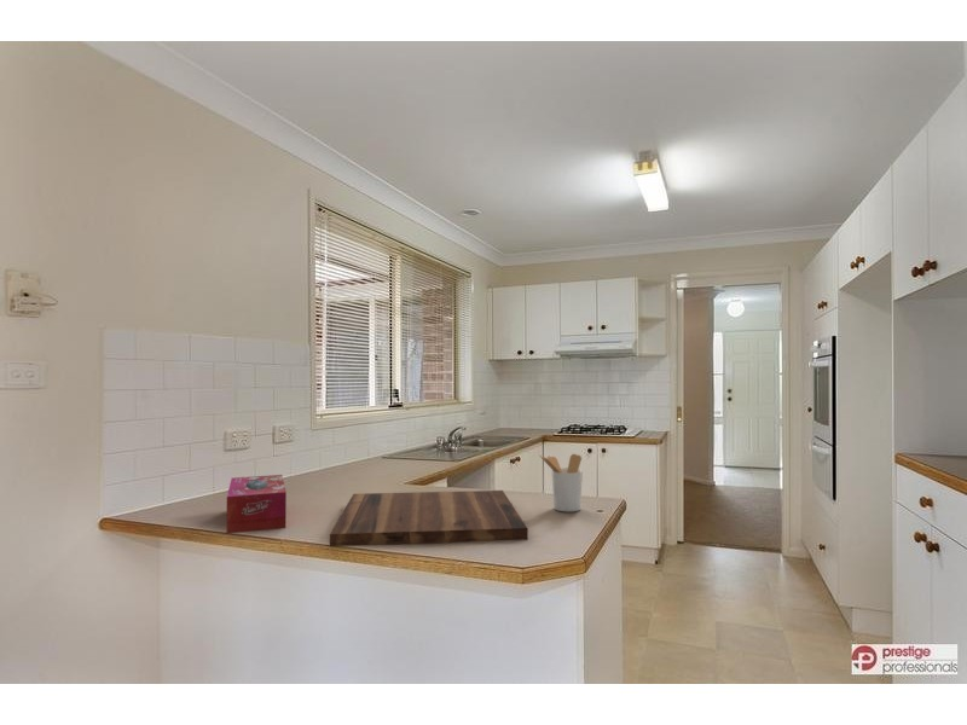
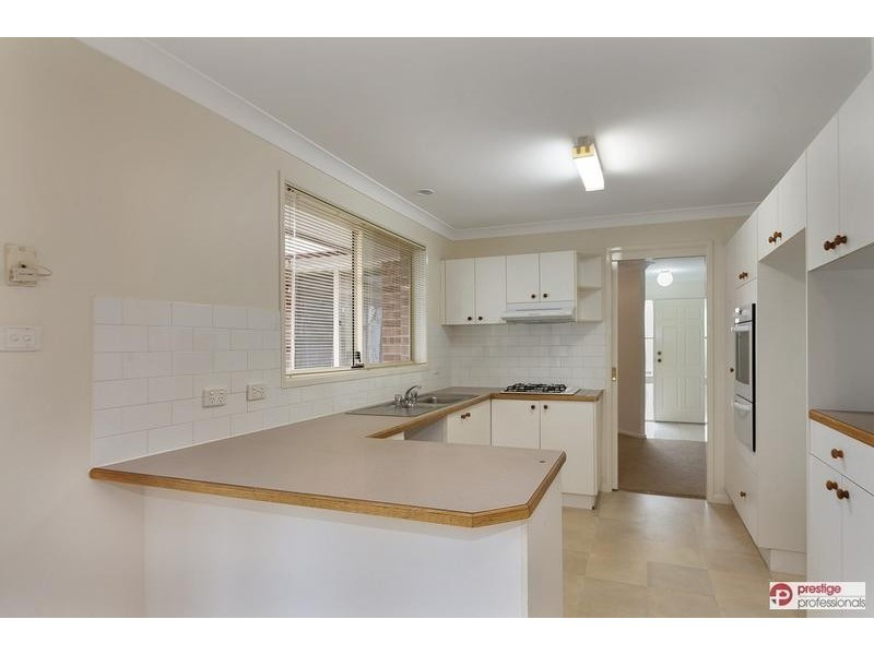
- utensil holder (560, 480)
- tissue box (256, 500)
- cutting board (429, 514)
